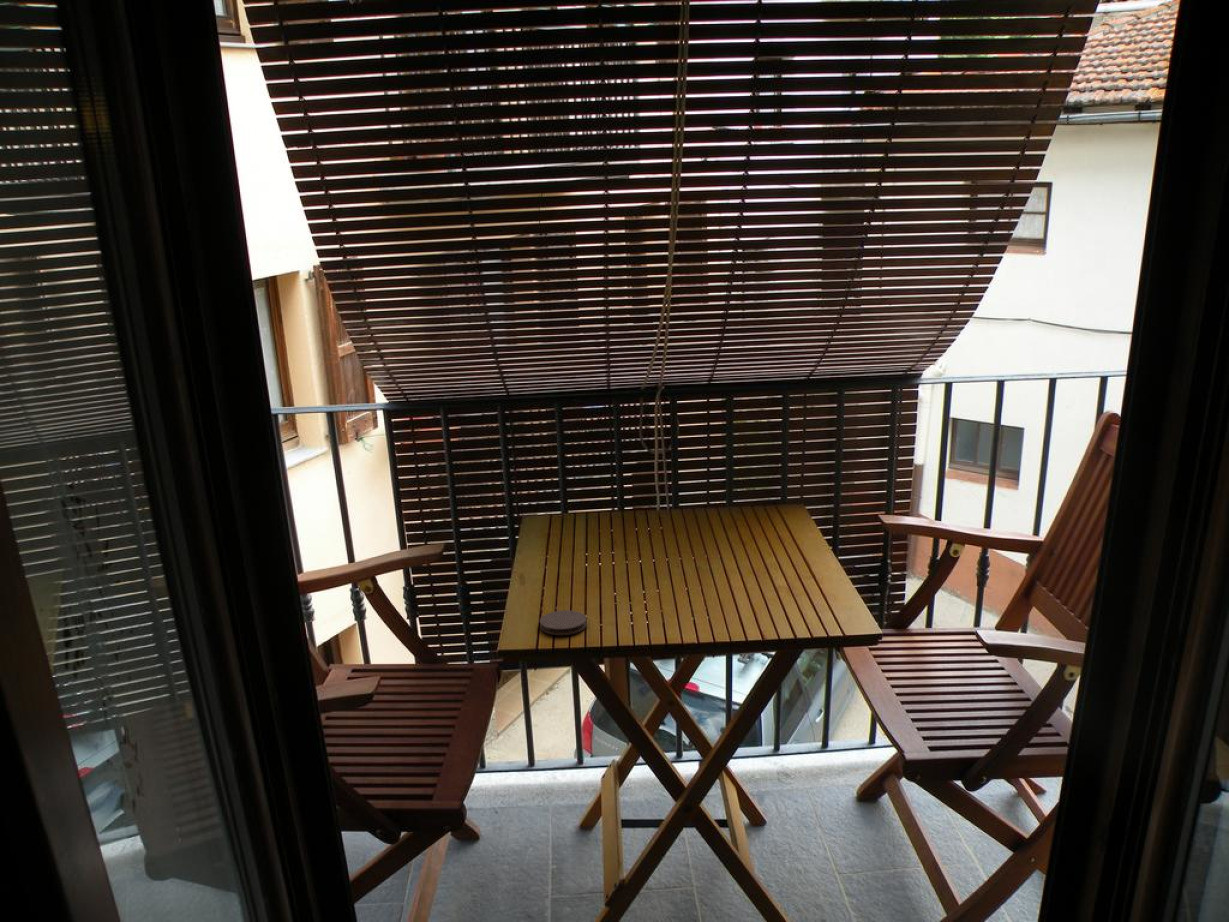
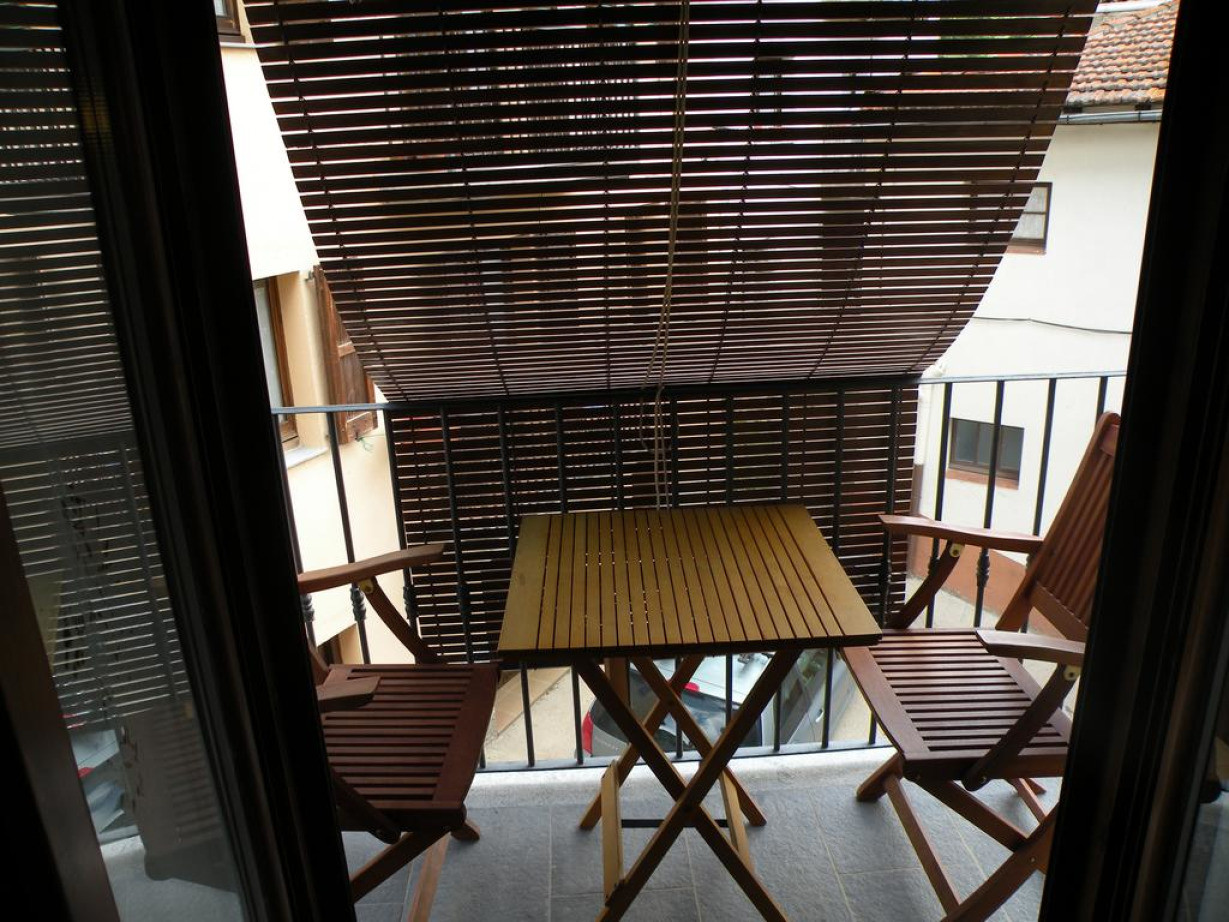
- coaster (563, 622)
